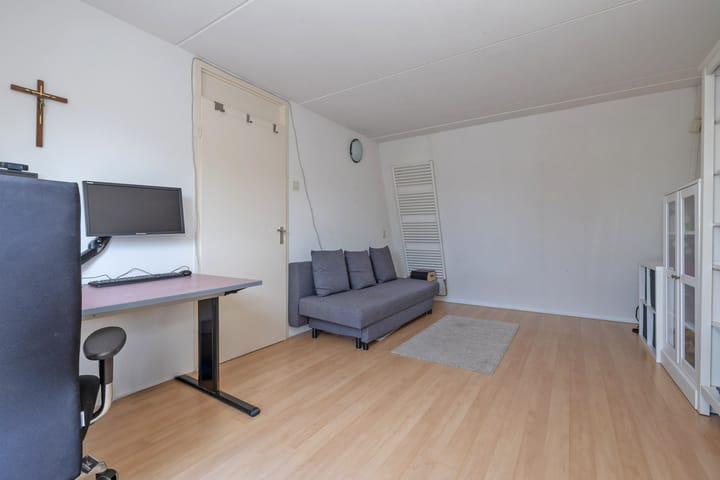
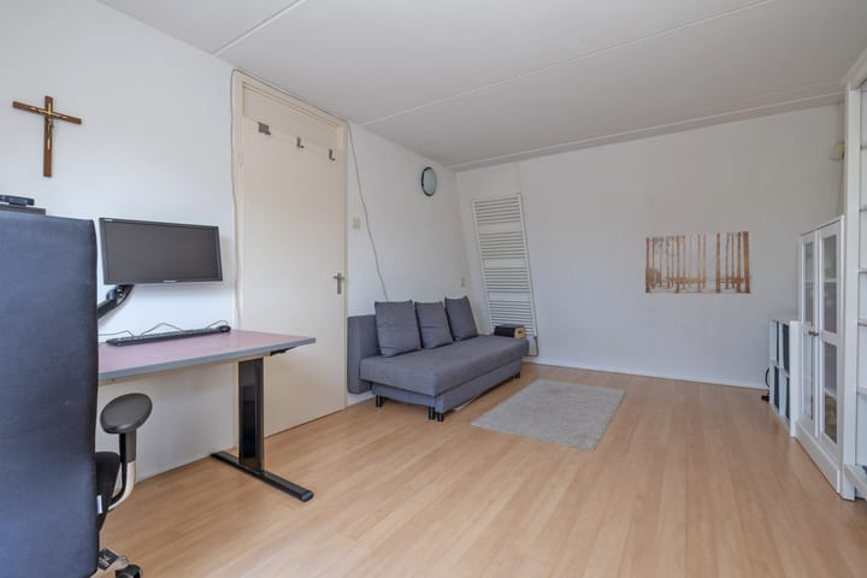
+ wall art (695, 264)
